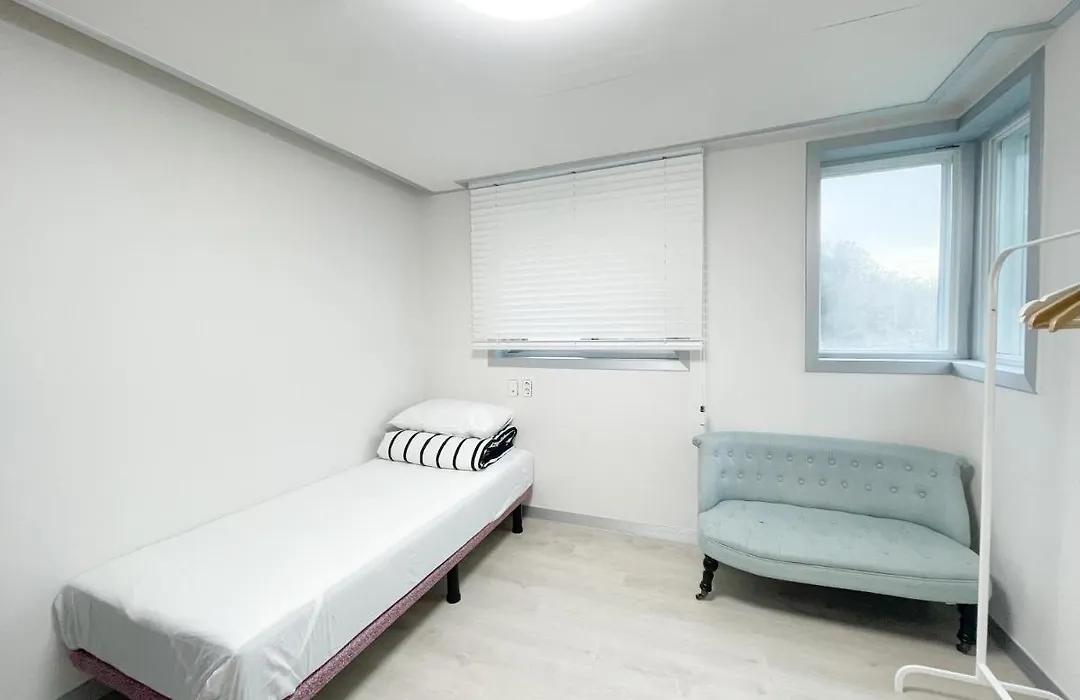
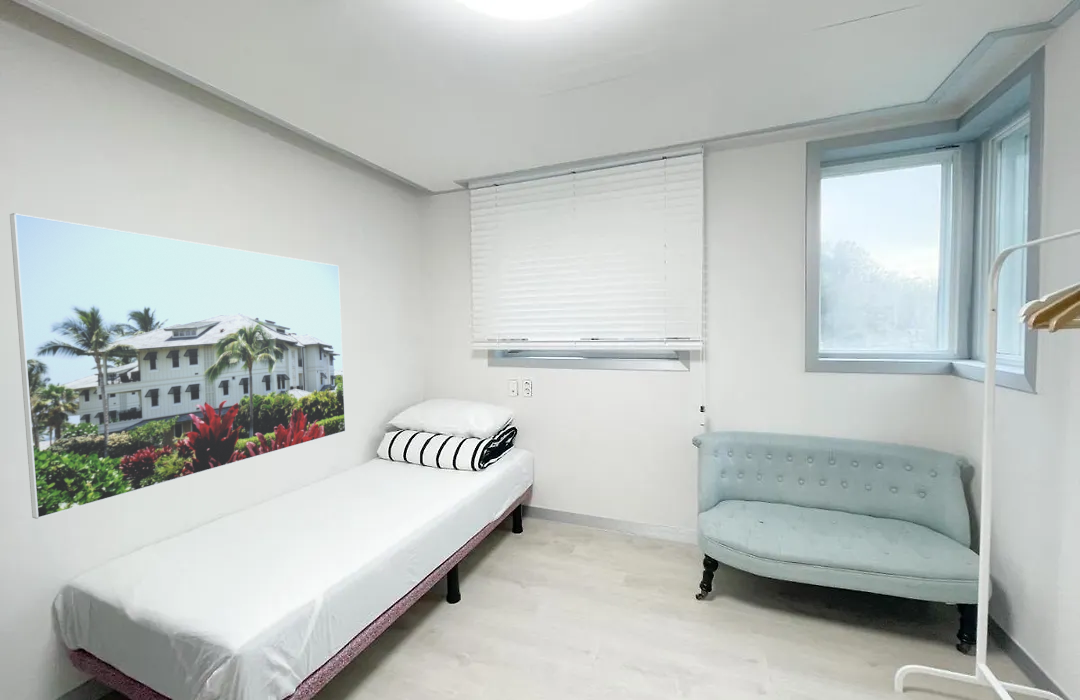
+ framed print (228, 355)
